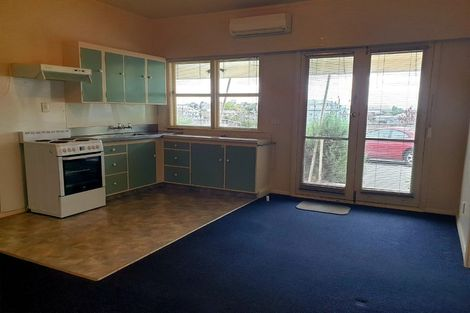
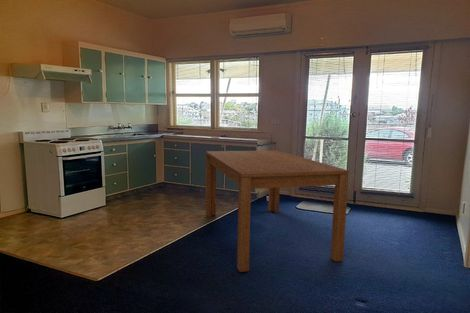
+ dining table (268, 199)
